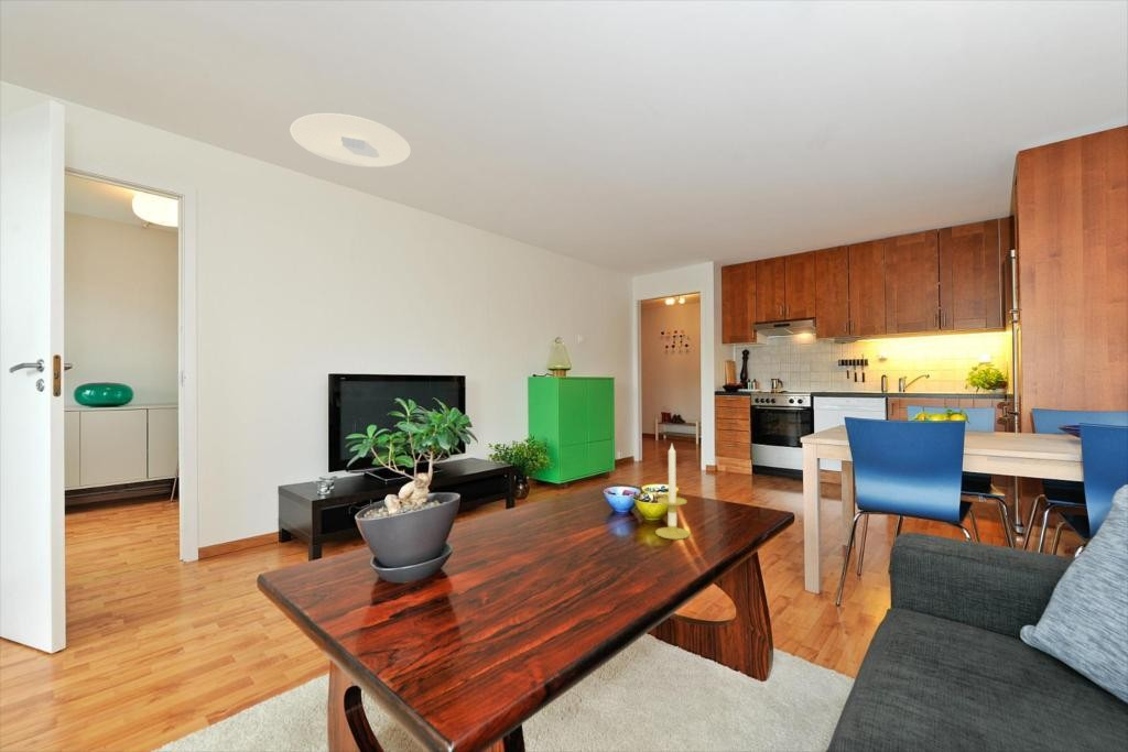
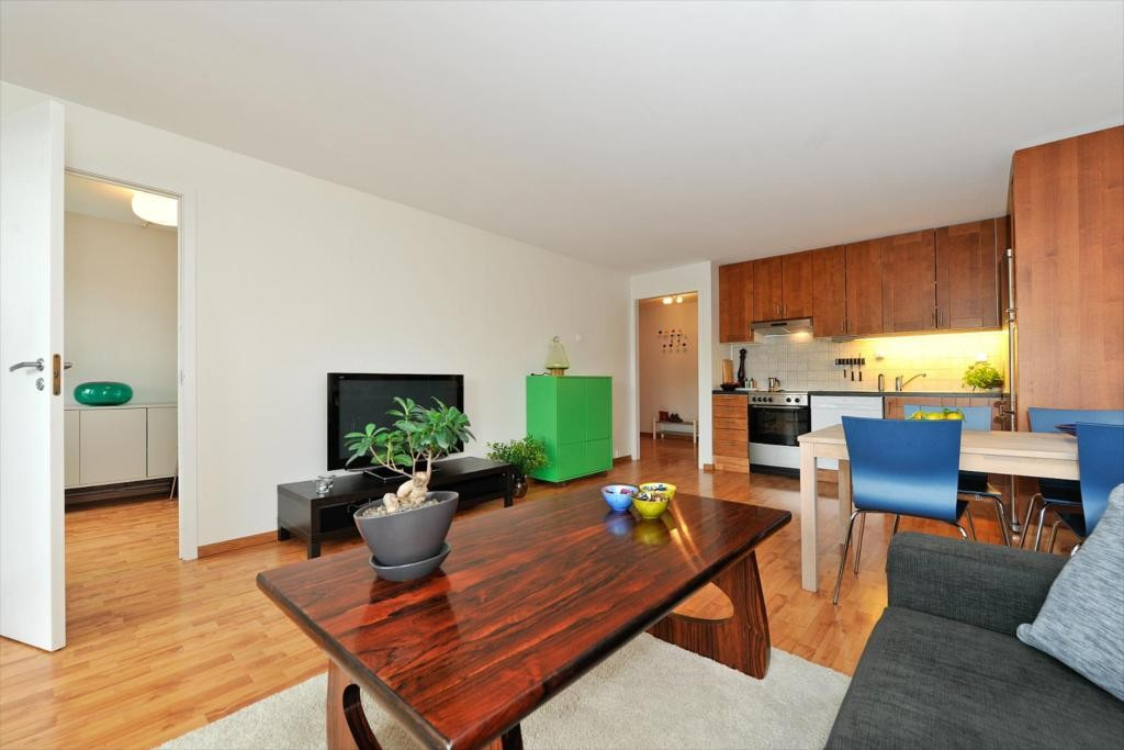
- candle (672, 488)
- ceiling light (352, 138)
